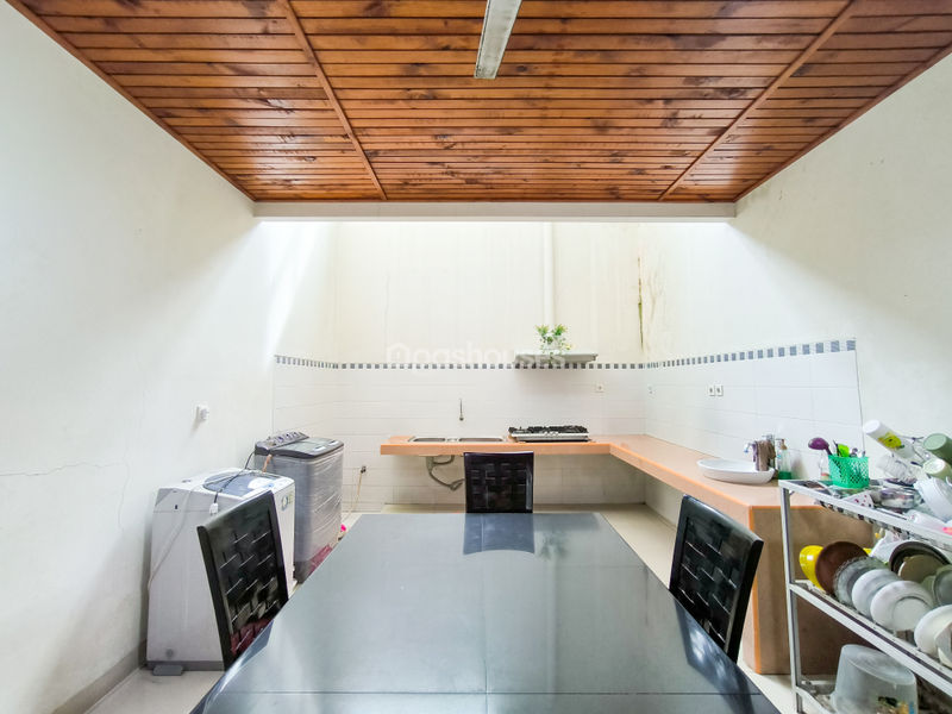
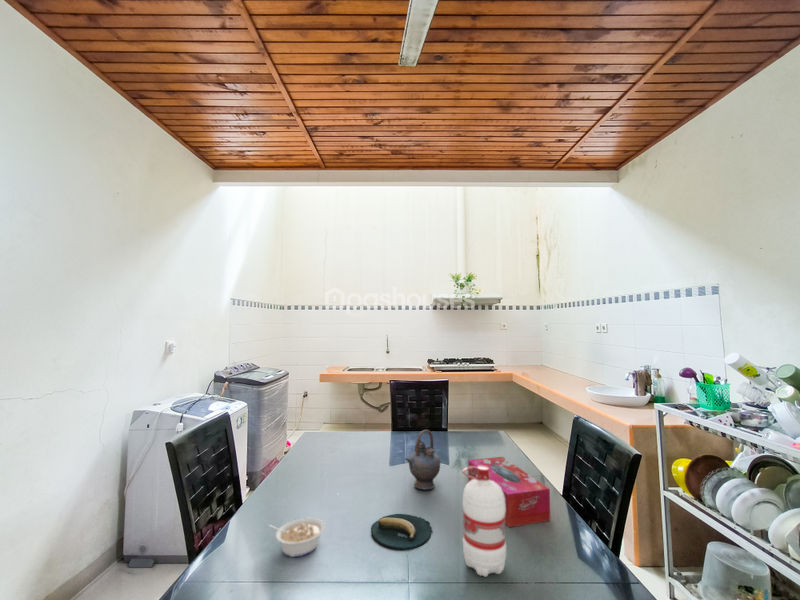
+ tissue box (505, 487)
+ water bottle (483, 515)
+ banana (401, 525)
+ teapot (421, 458)
+ legume (298, 537)
